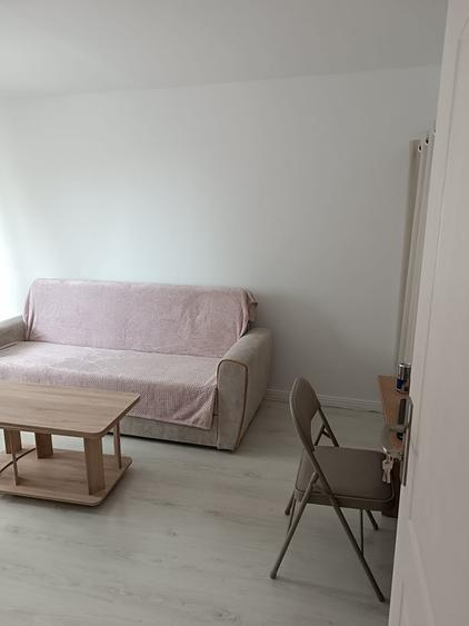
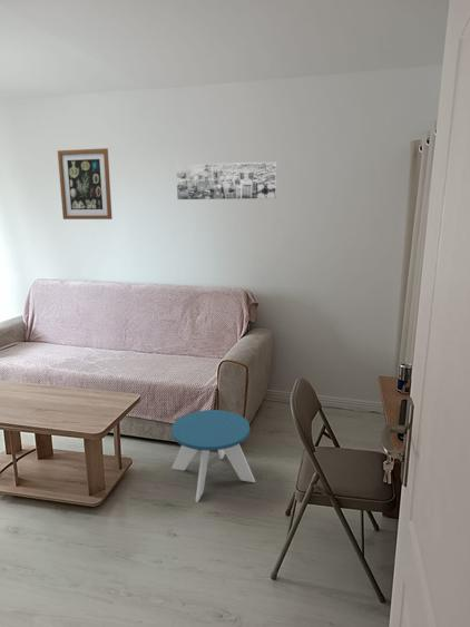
+ wall art (225, 180)
+ side table (210, 450)
+ wall art (85, 185)
